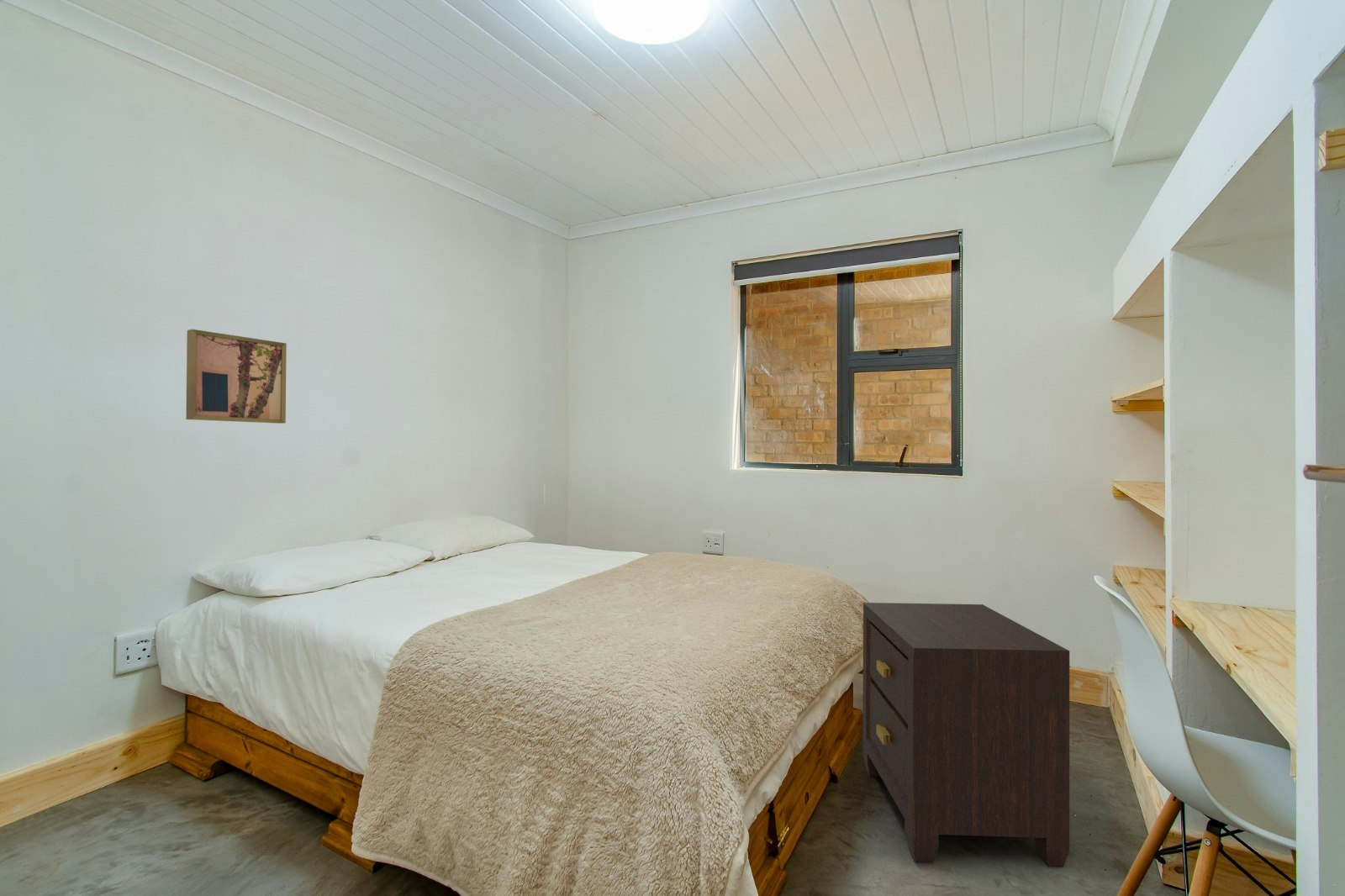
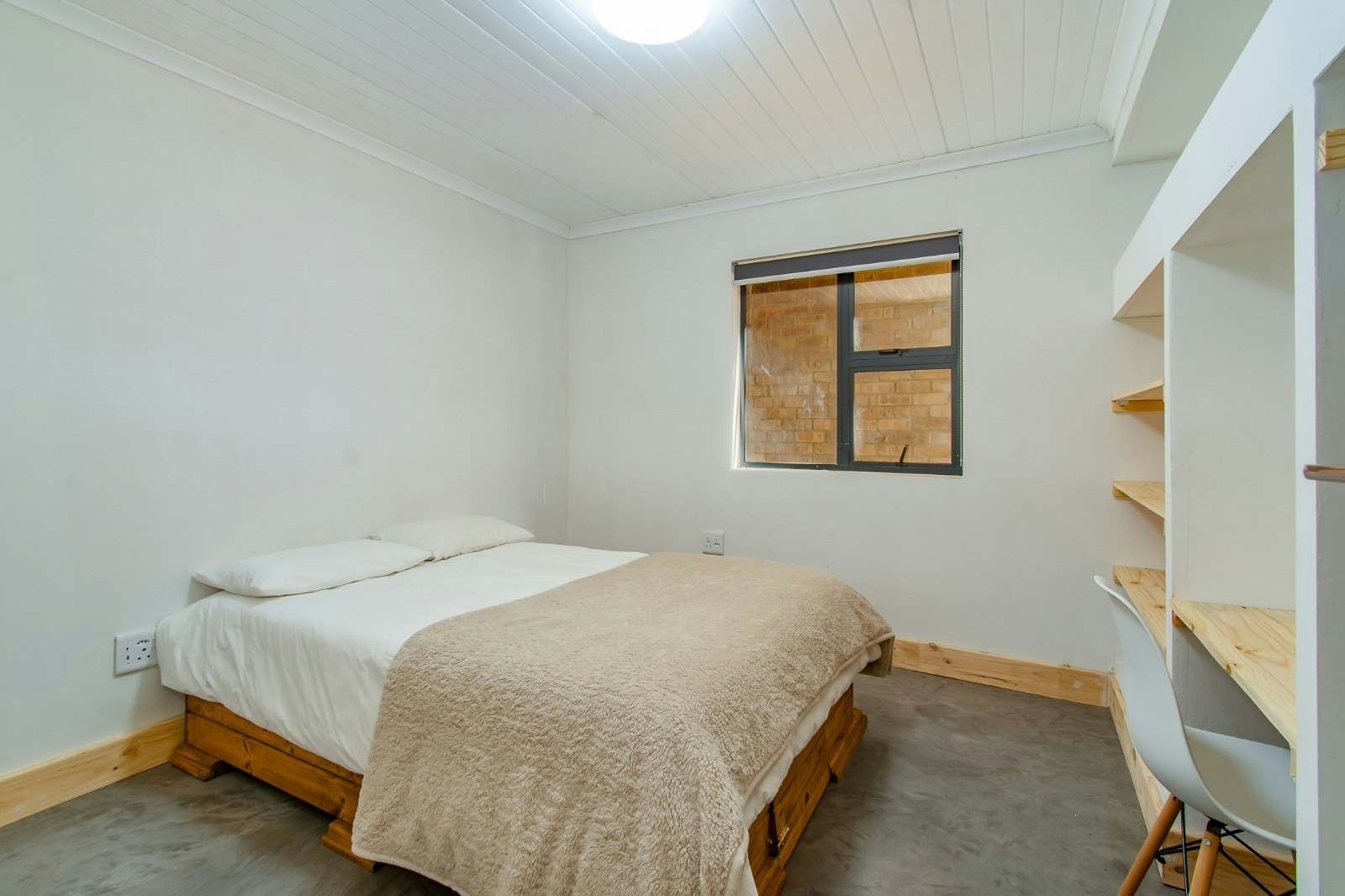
- wall art (239, 379)
- nightstand (949, 718)
